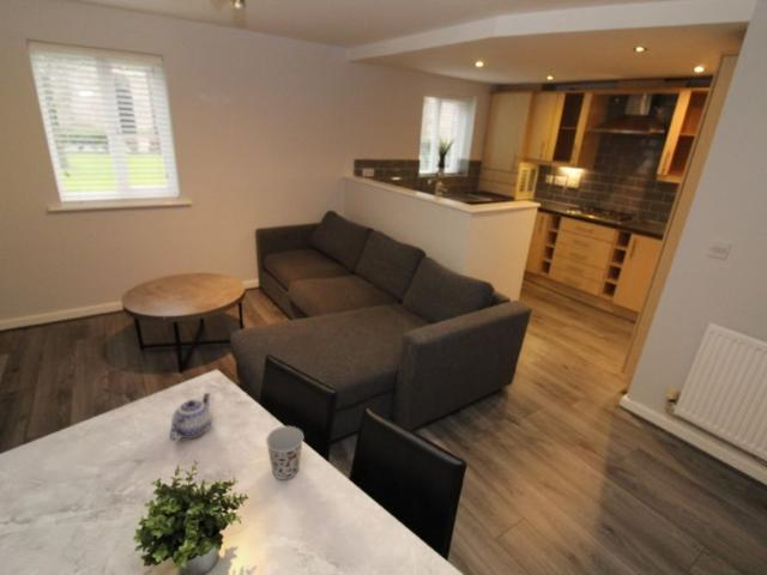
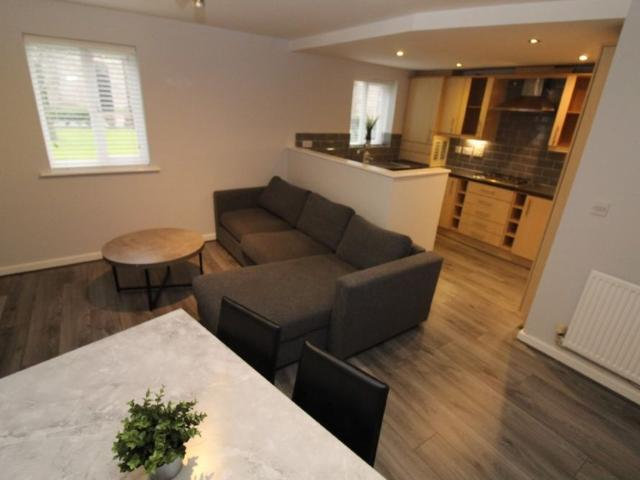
- teapot (191, 416)
- cup (285, 454)
